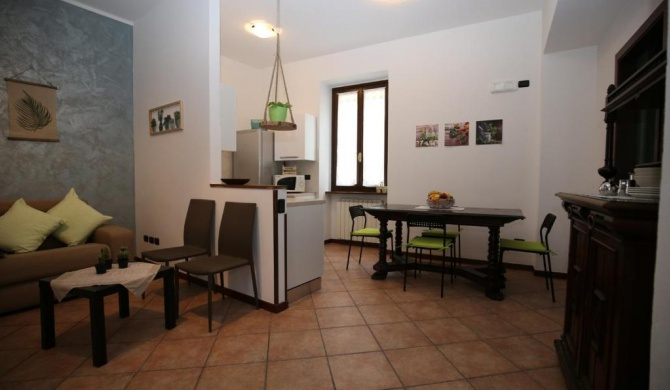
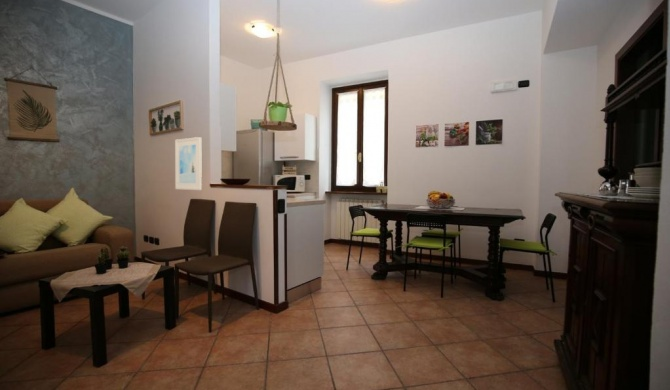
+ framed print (187, 164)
